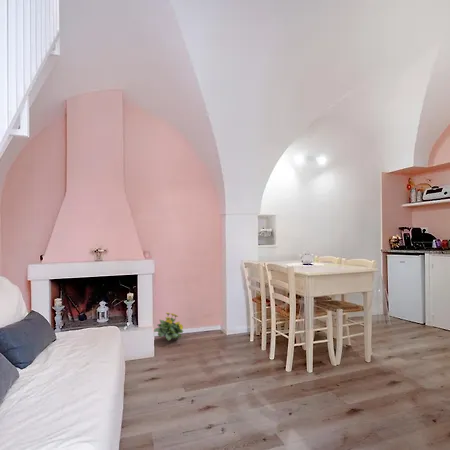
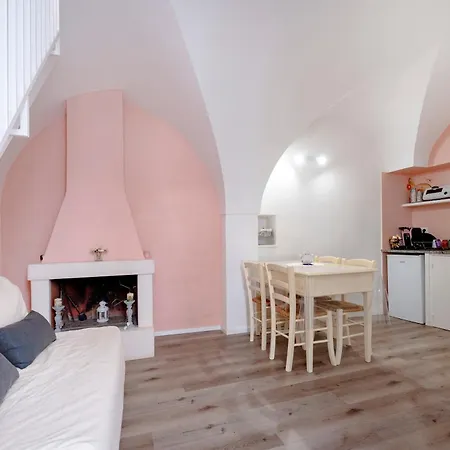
- flowering plant (168, 327)
